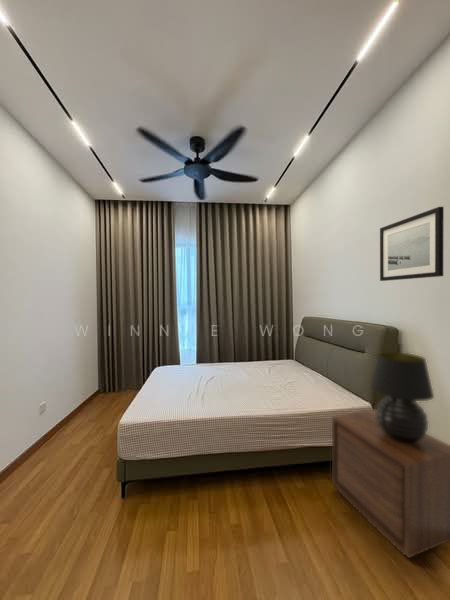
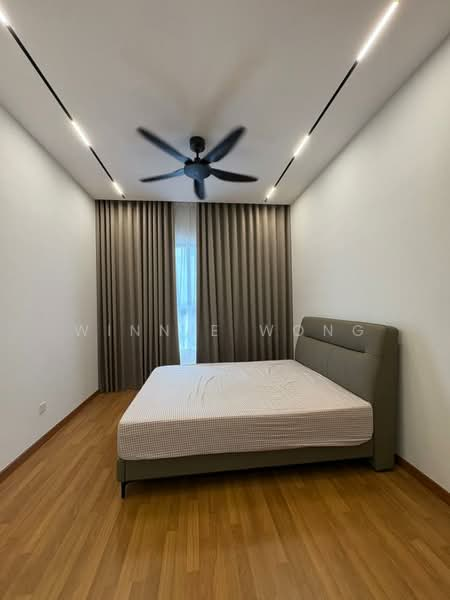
- wall art (407, 248)
- nightstand (388, 471)
- table lamp (401, 396)
